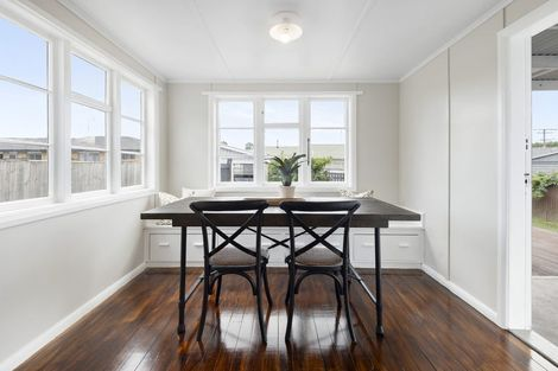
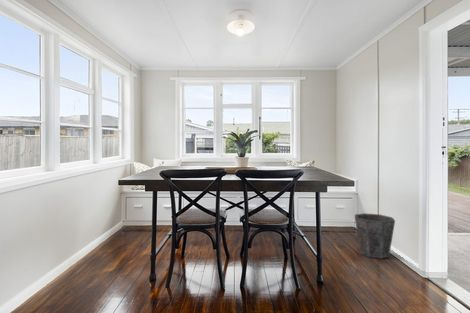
+ waste bin (373, 235)
